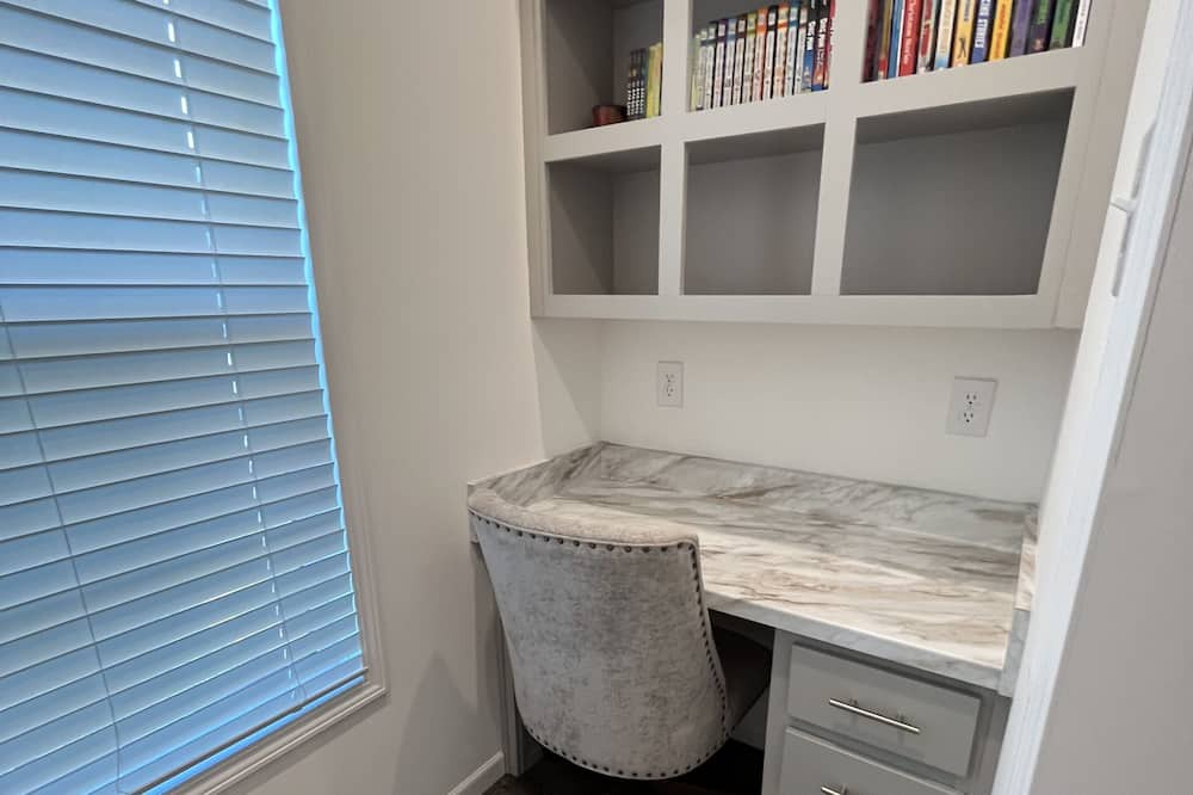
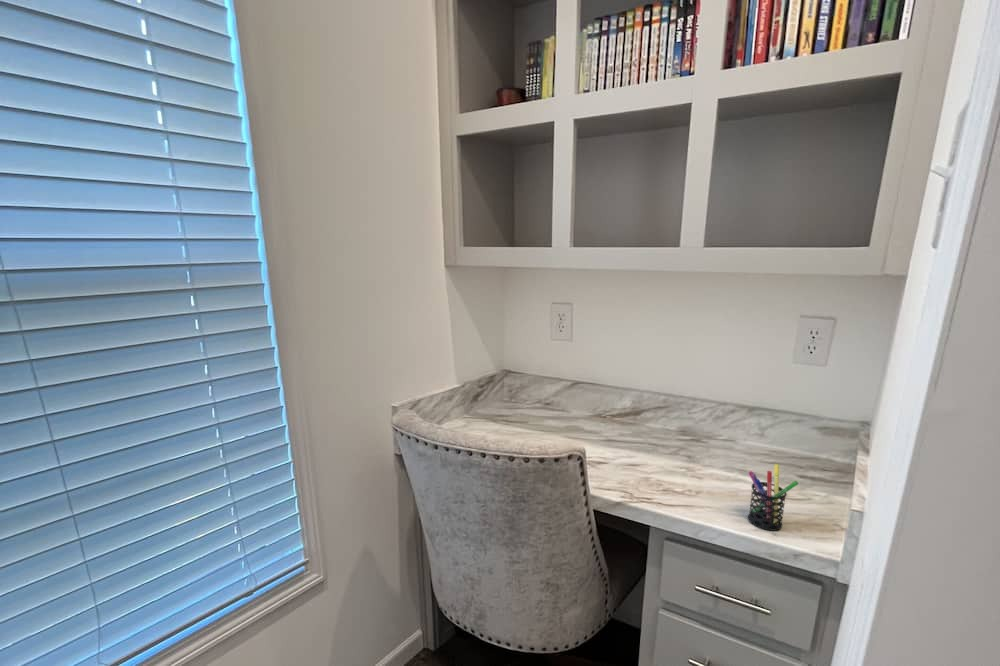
+ pen holder (772, 496)
